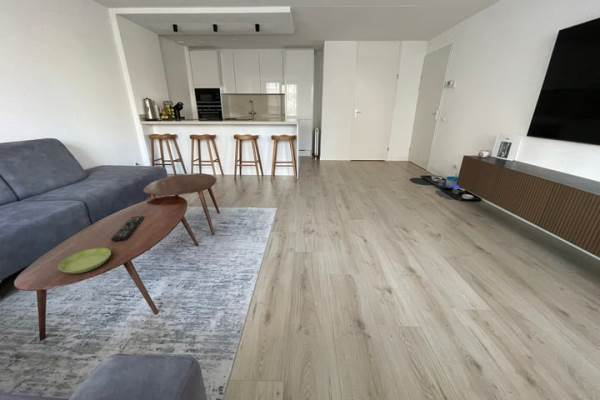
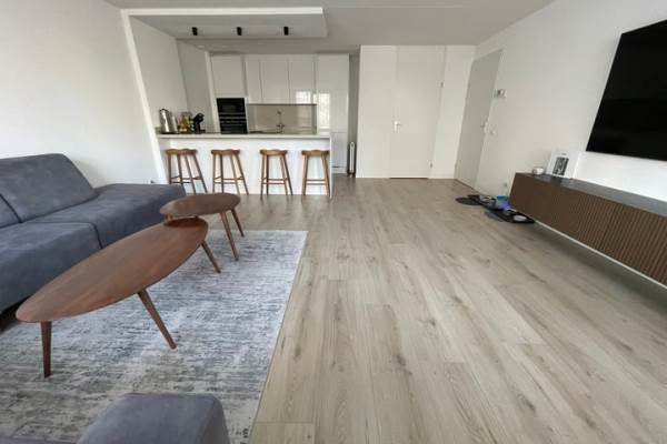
- remote control (129, 227)
- saucer (86, 261)
